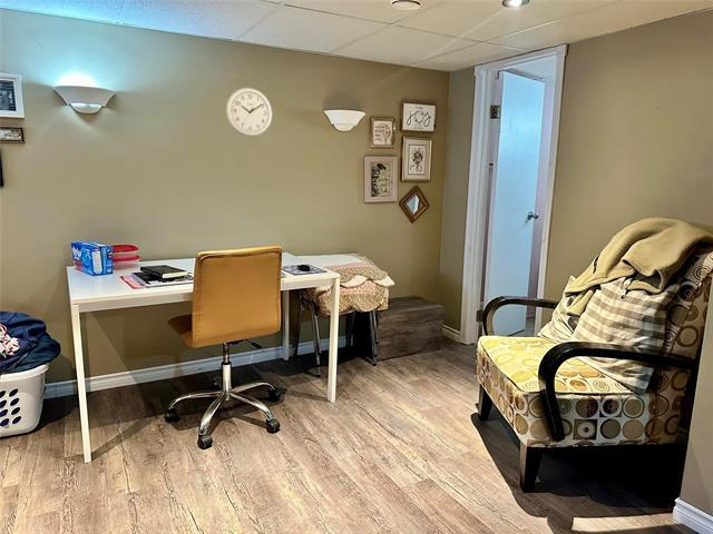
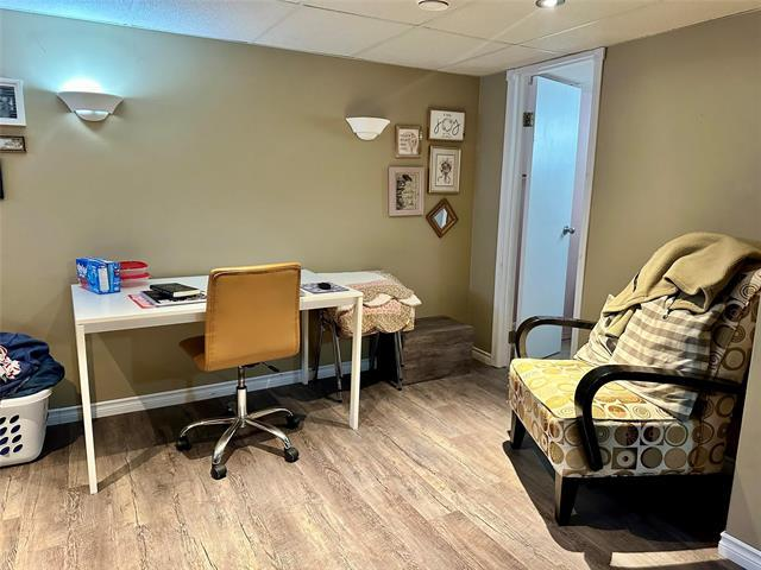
- wall clock (250, 111)
